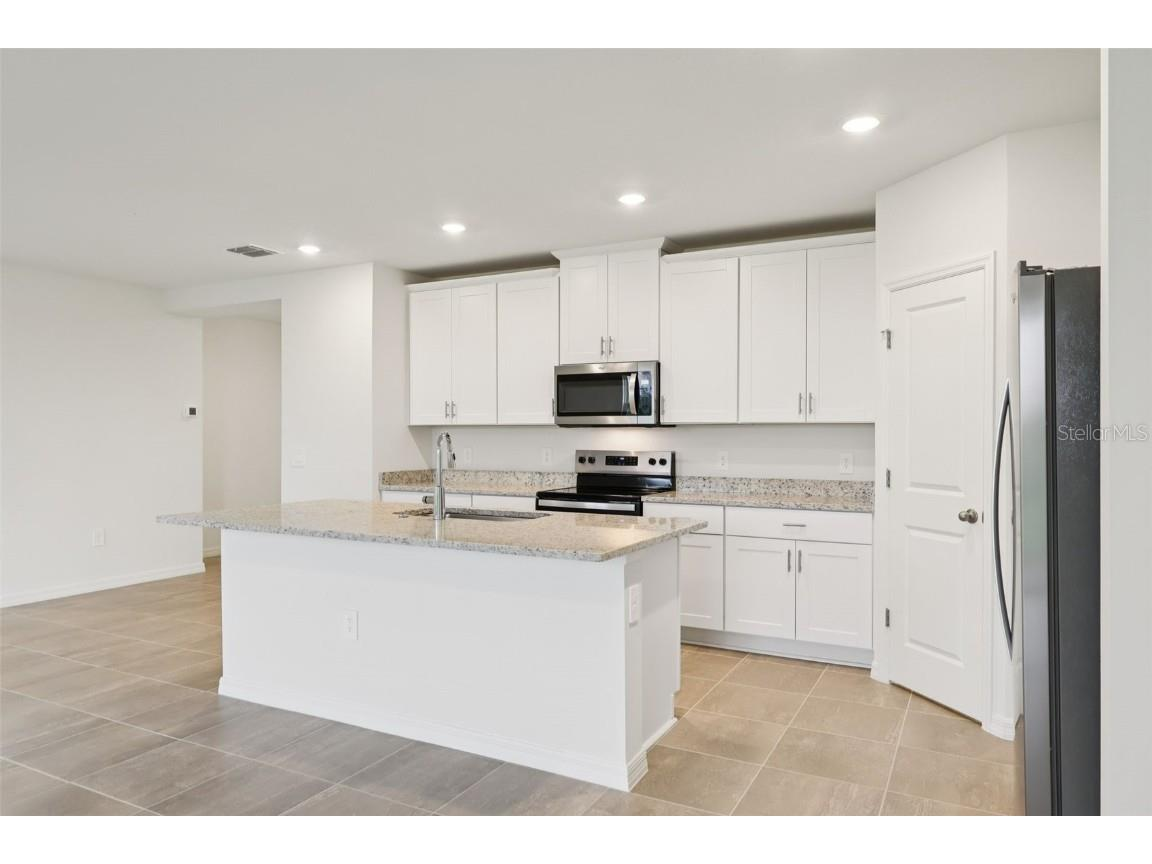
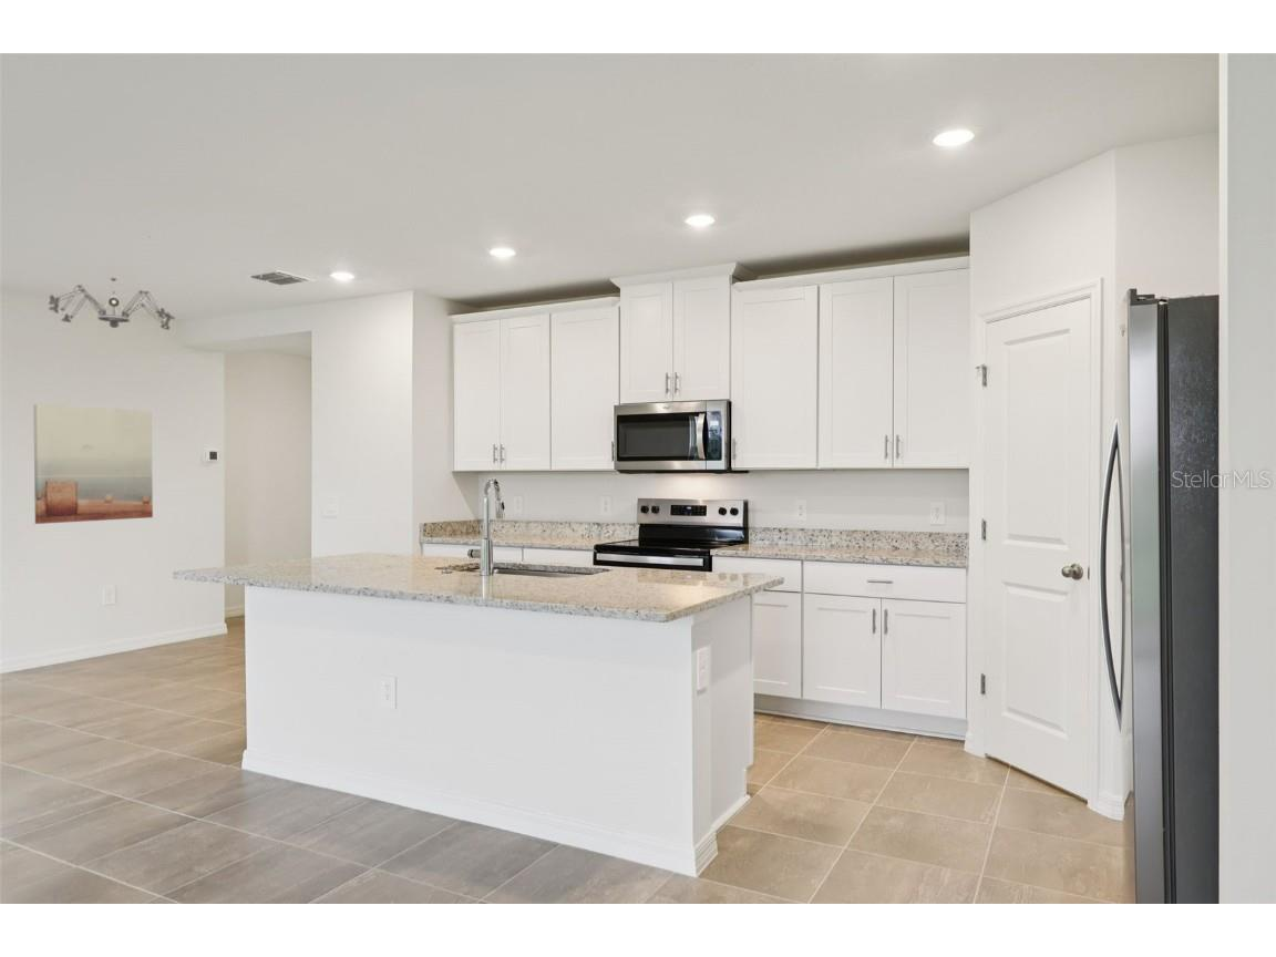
+ wall art (96, 464)
+ chandelier (113, 299)
